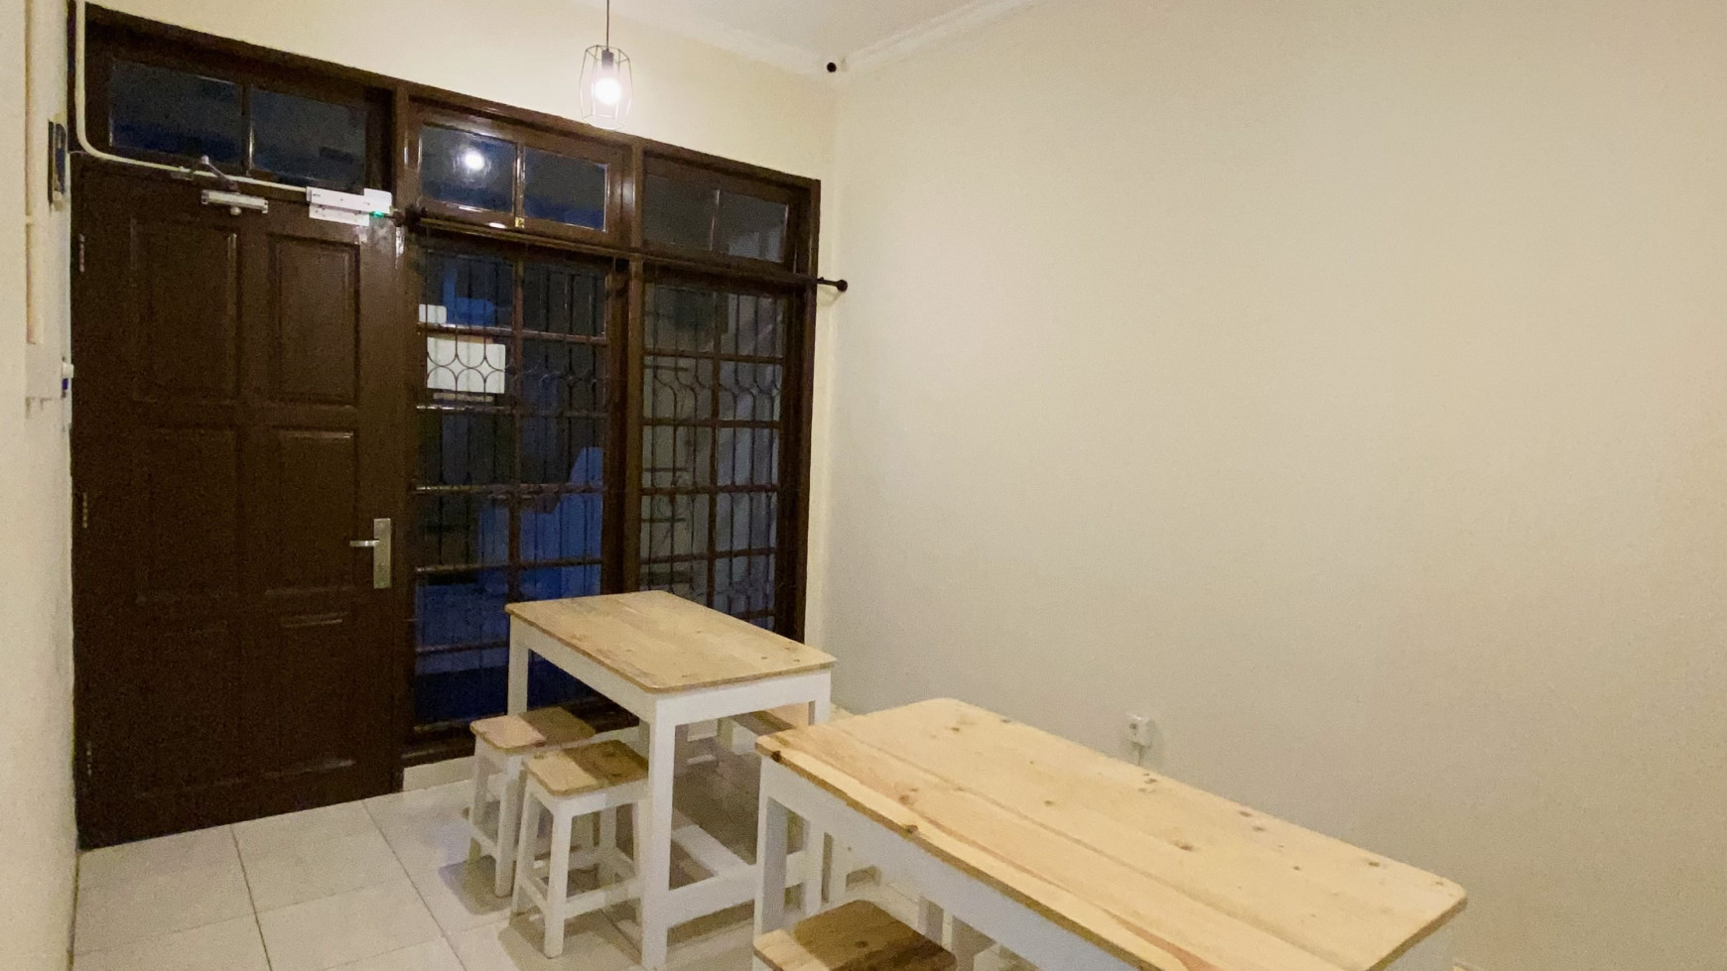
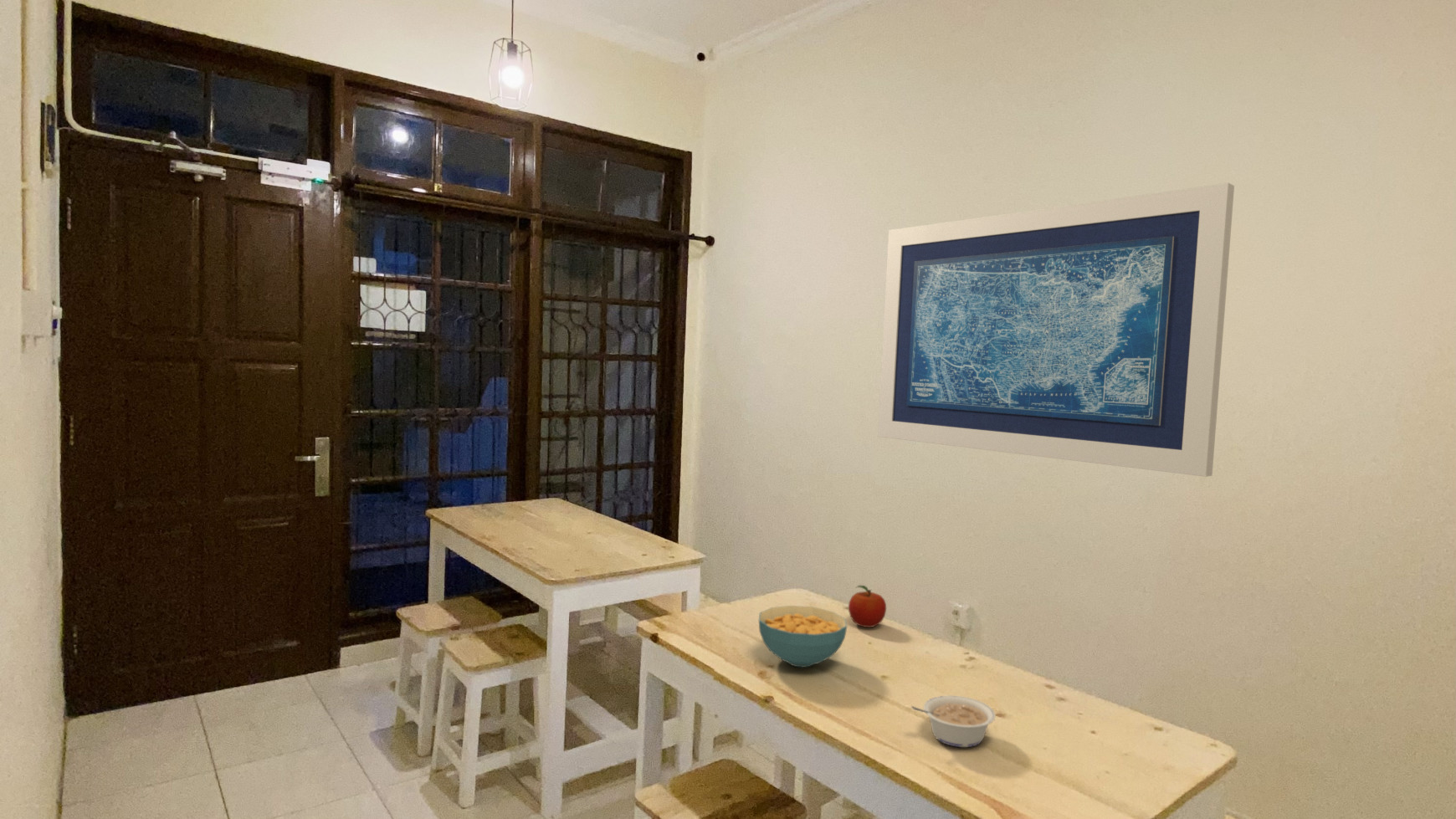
+ wall art (1024, 333)
+ cereal bowl (801, 640)
+ fruit (867, 606)
+ legume (956, 721)
